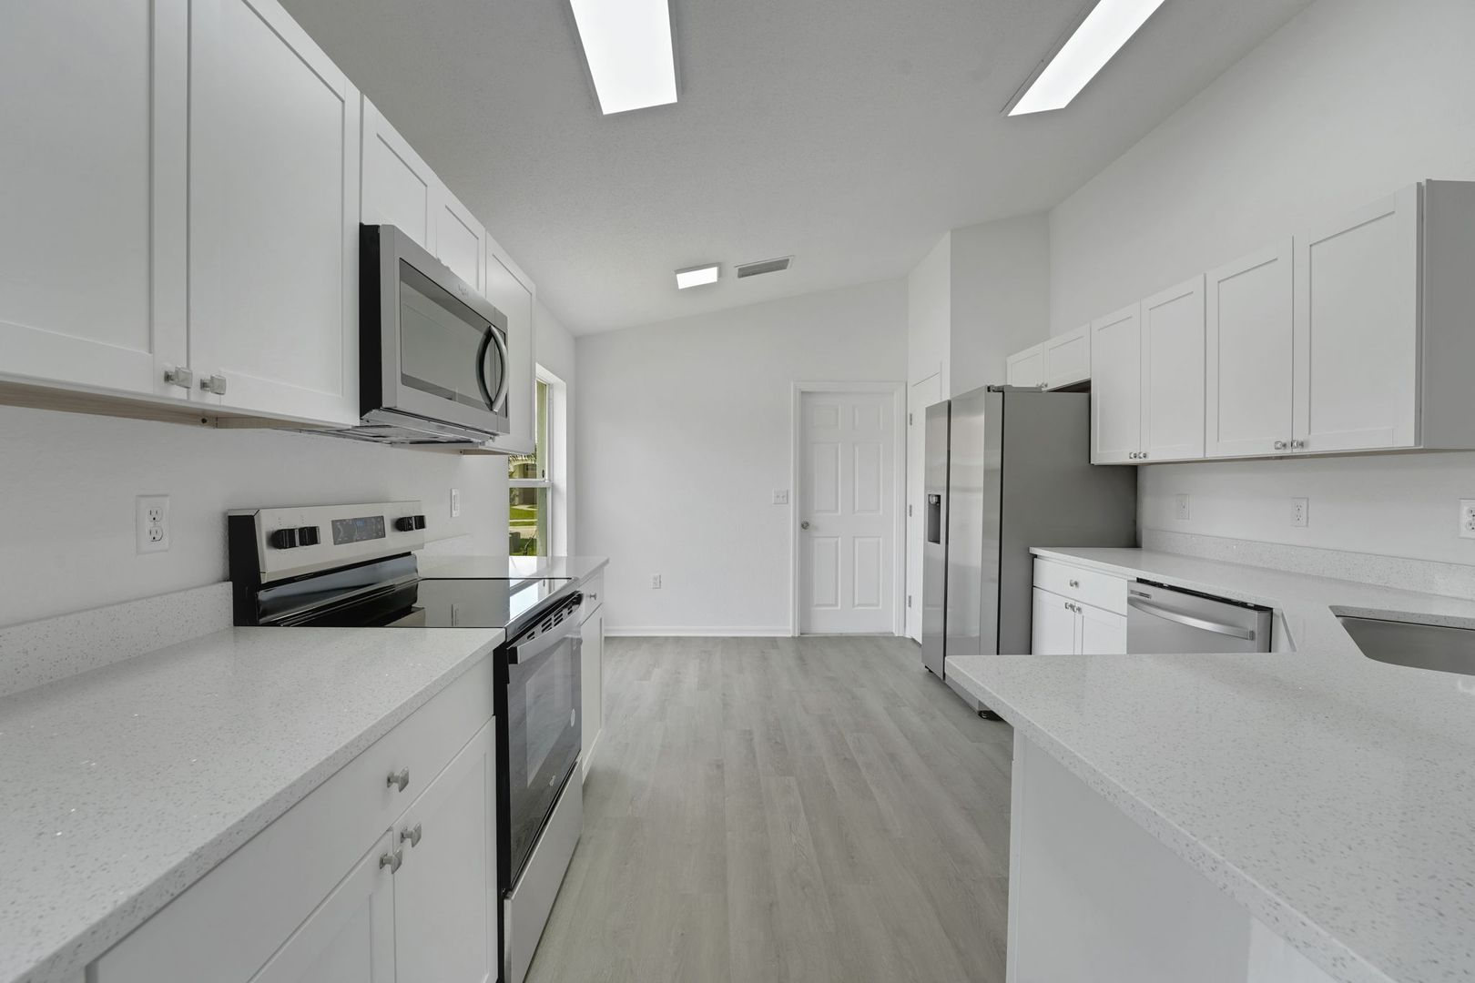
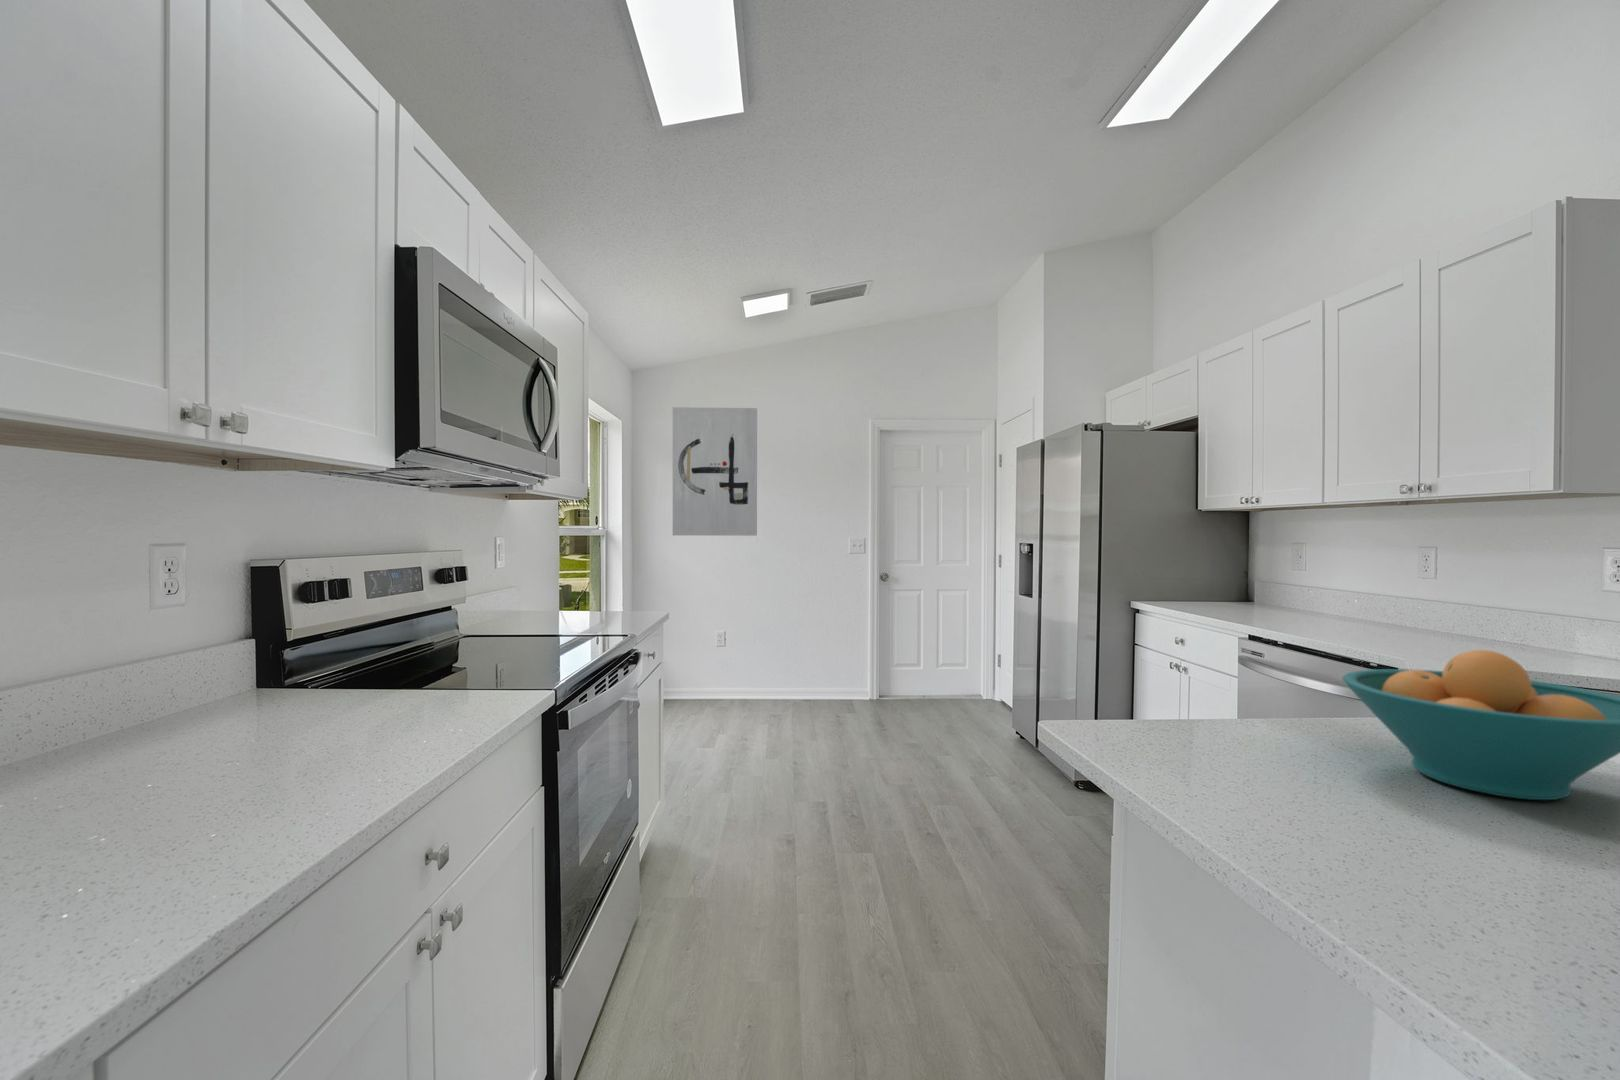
+ fruit bowl (1487, 715)
+ wall art (715, 471)
